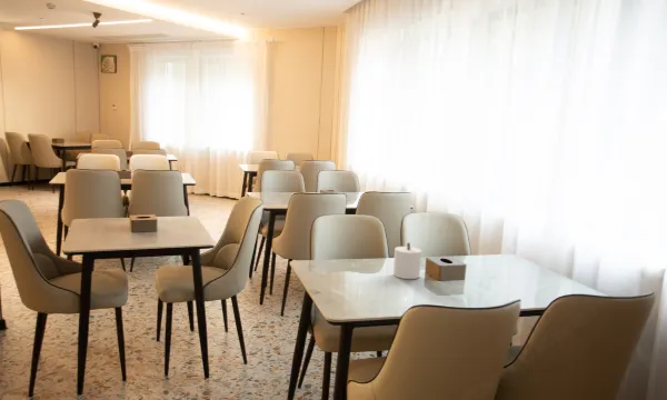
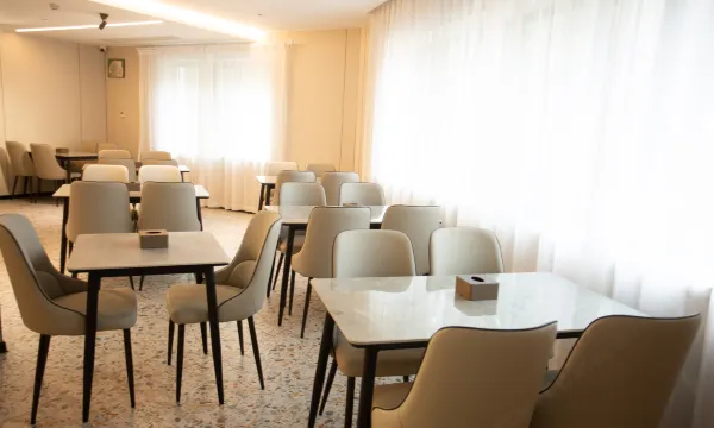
- candle (407, 259)
